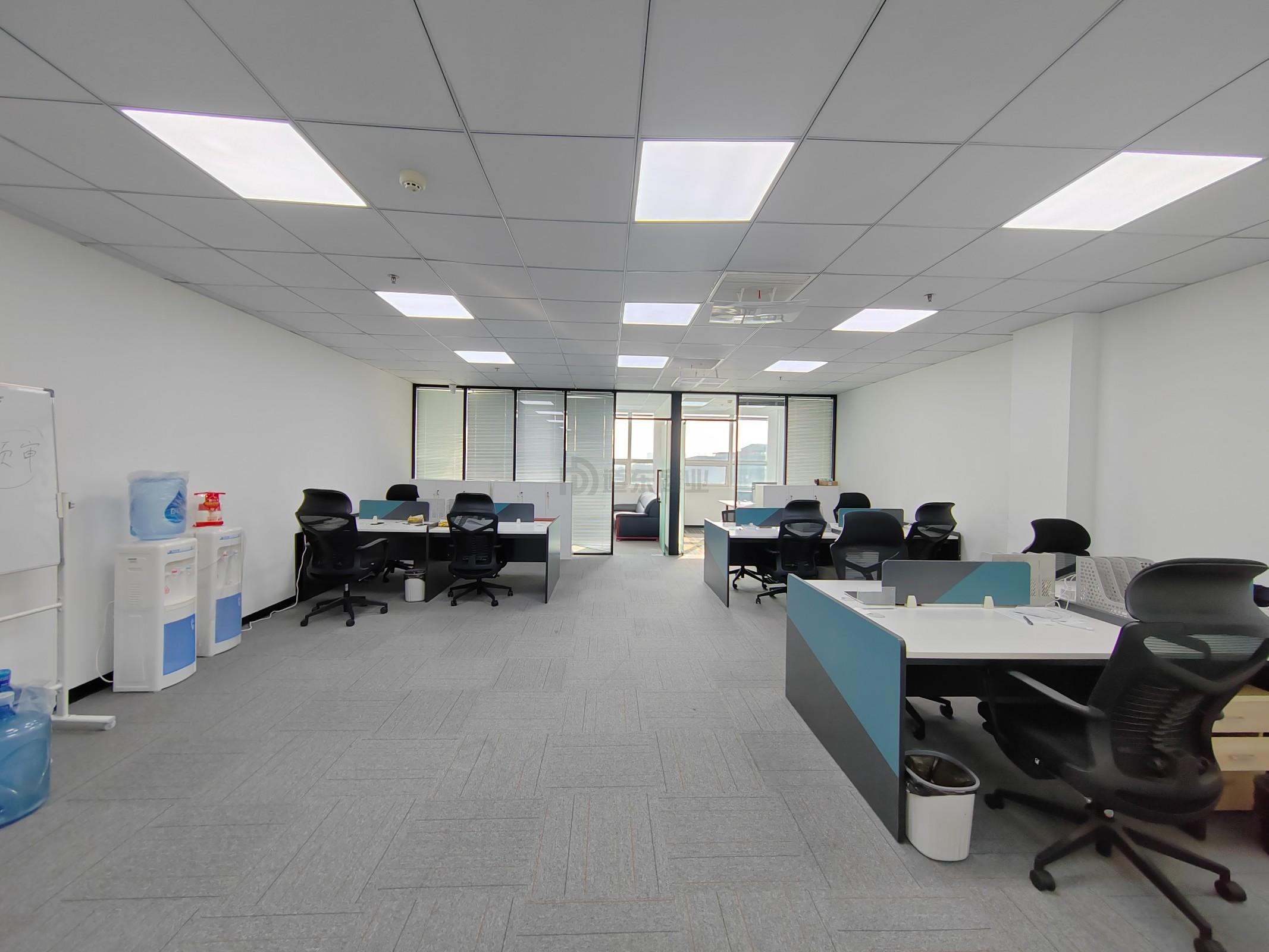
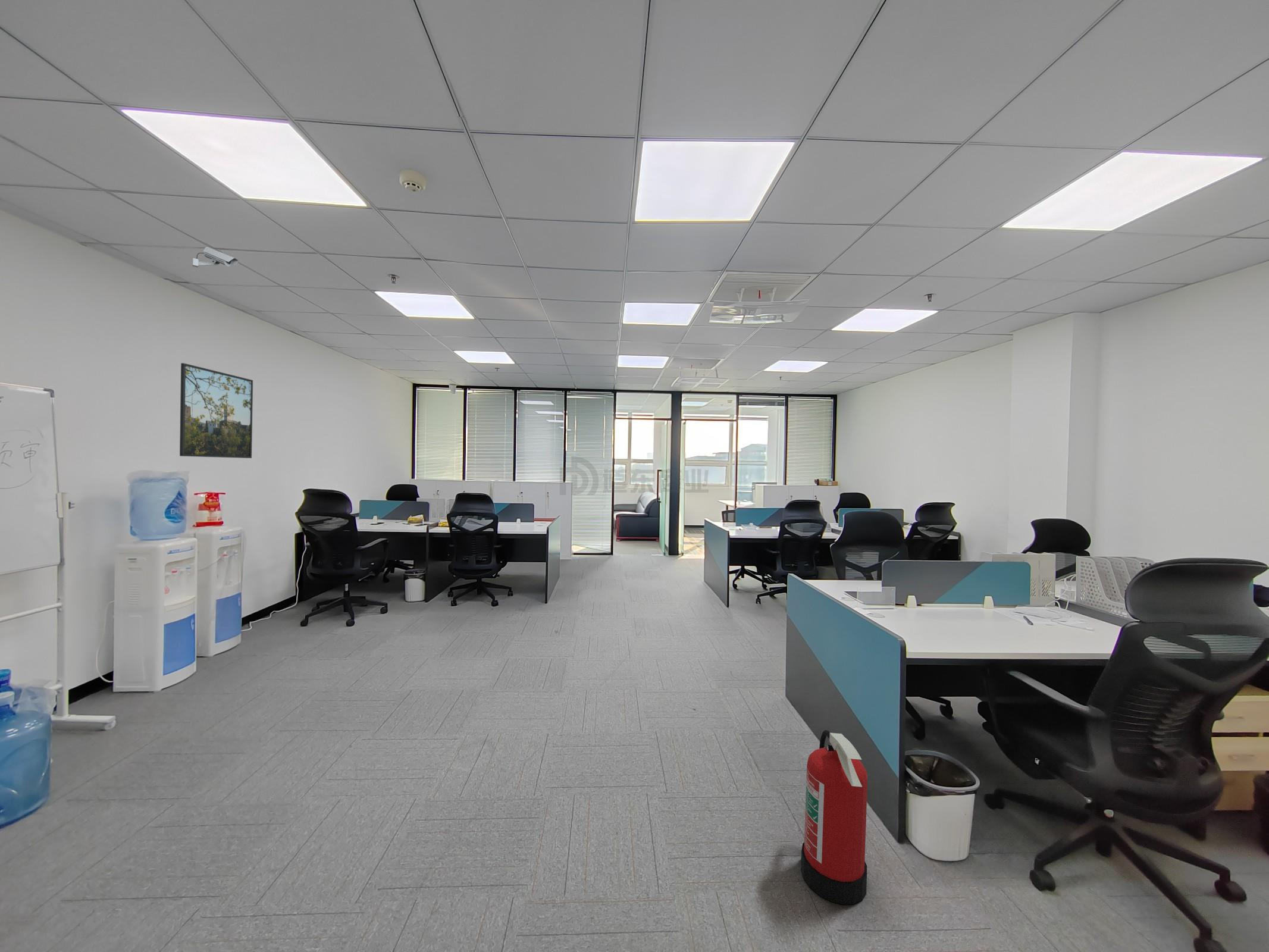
+ security camera (216, 258)
+ fire extinguisher (835, 804)
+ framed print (219, 415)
